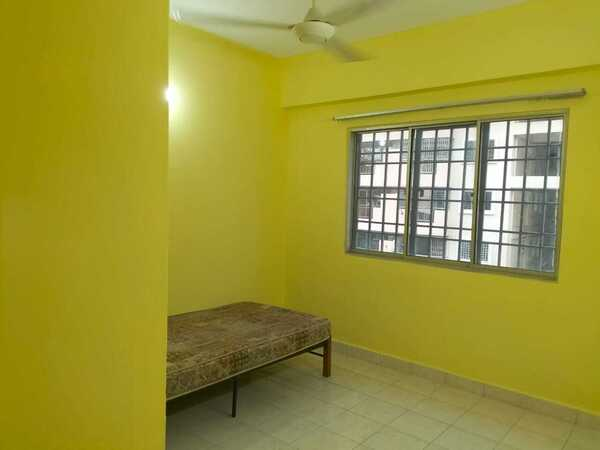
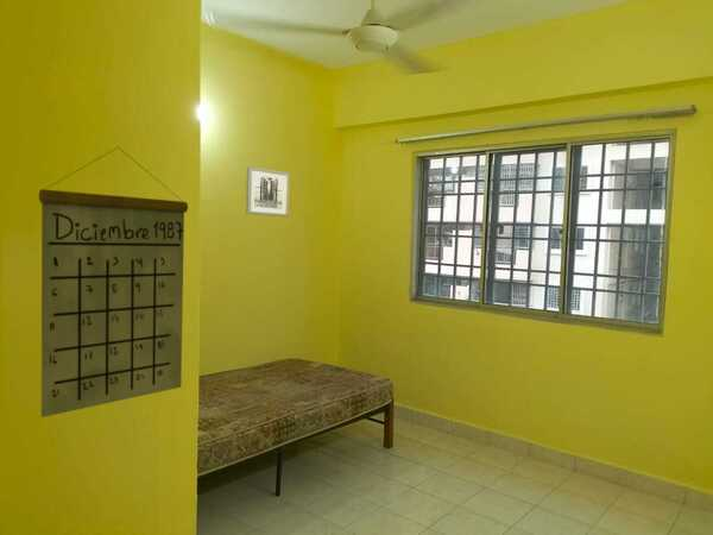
+ wall art (267, 193)
+ calendar (119, 275)
